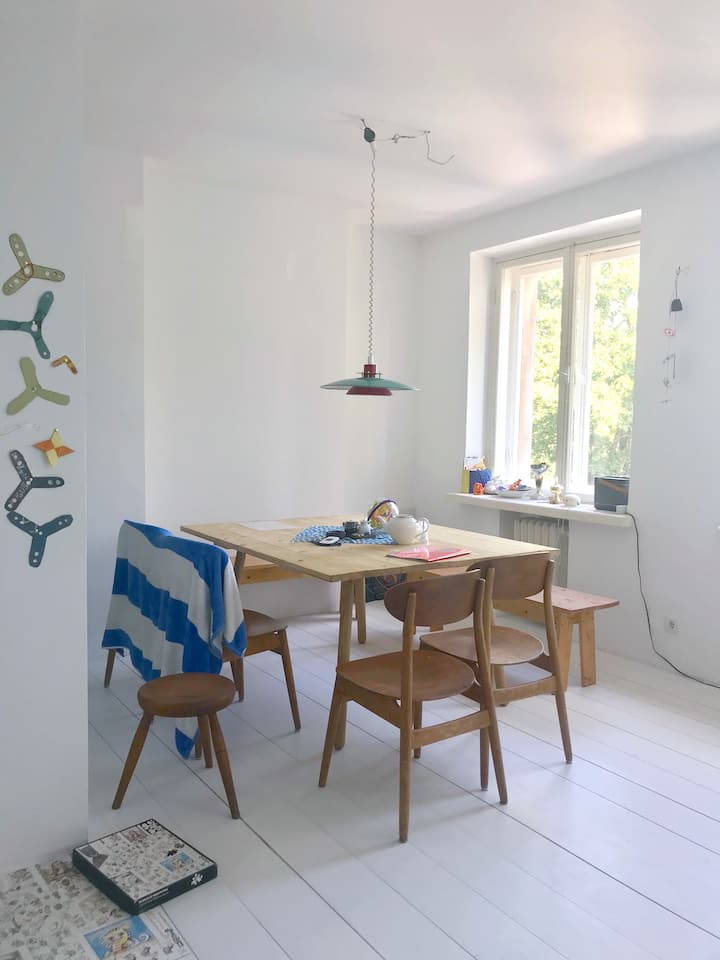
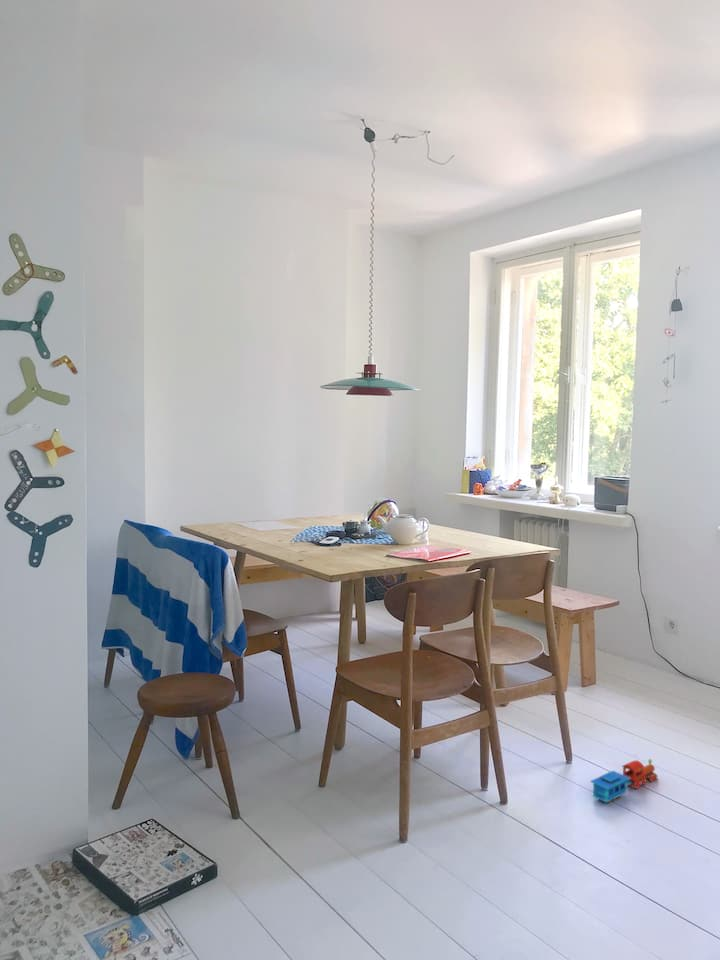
+ toy train (627, 777)
